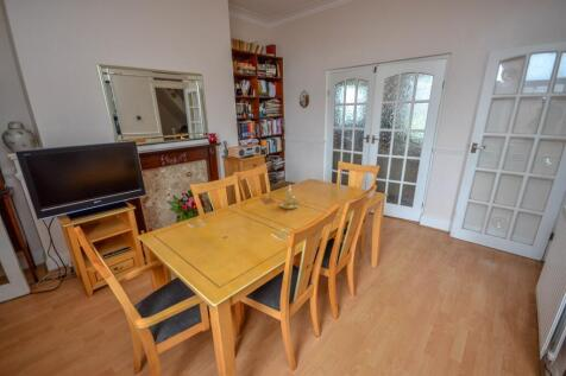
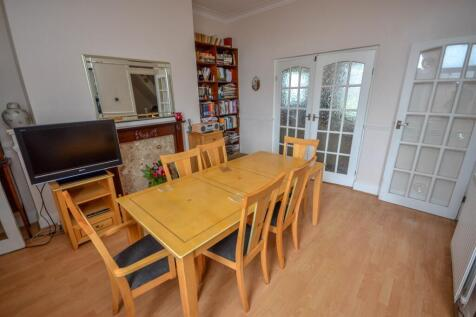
- candle holder (290, 195)
